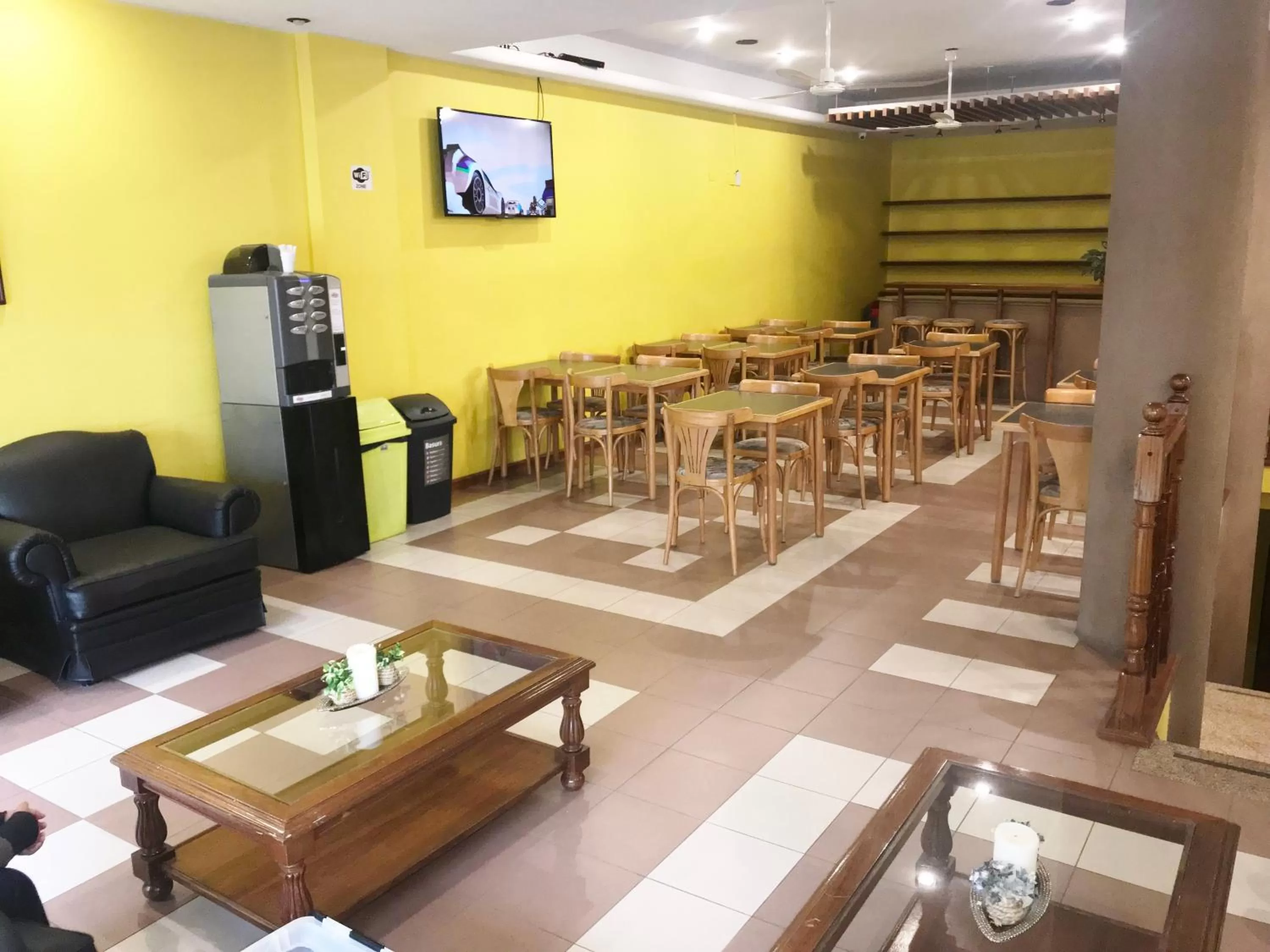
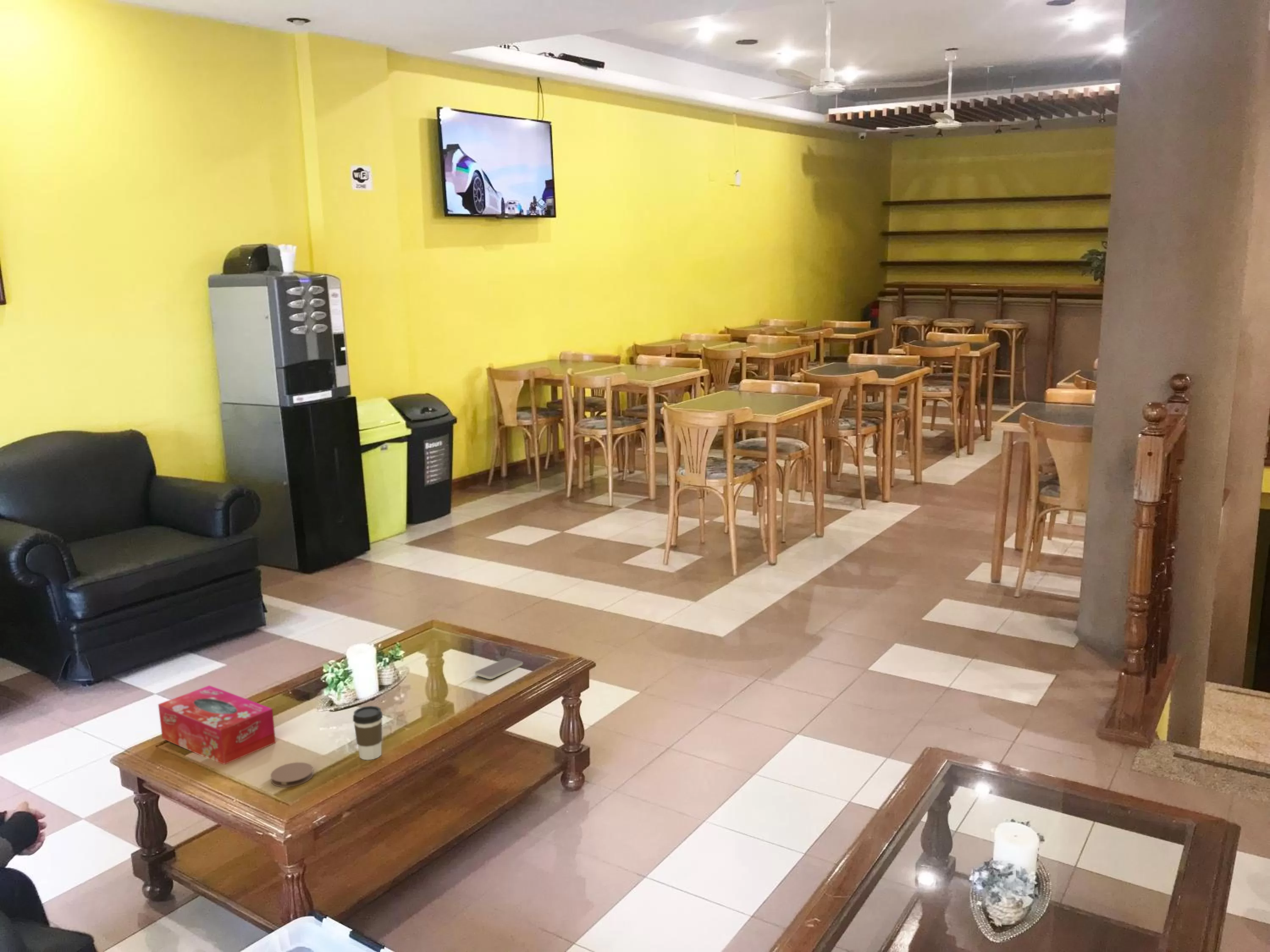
+ coaster (292, 774)
+ coffee cup (369, 733)
+ smartphone (499, 668)
+ tissue box (217, 724)
